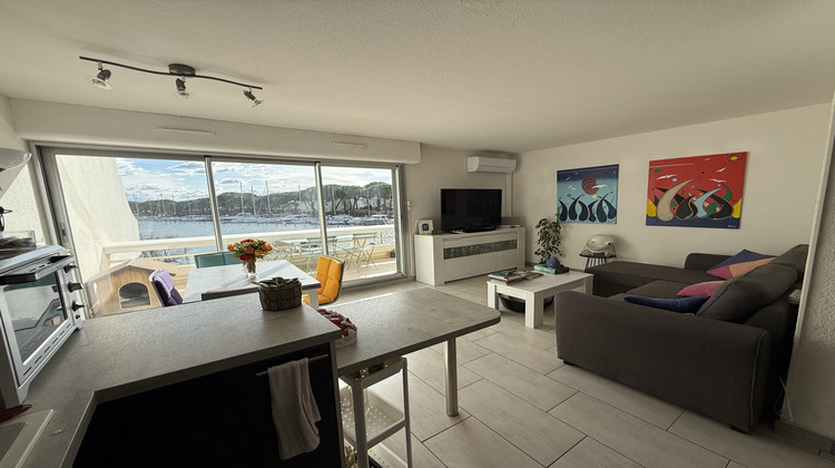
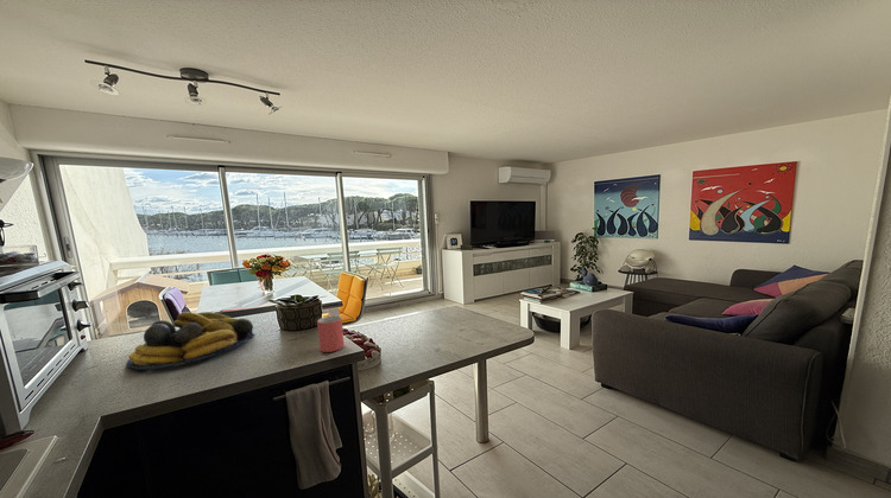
+ mug (331, 331)
+ fruit bowl (192, 330)
